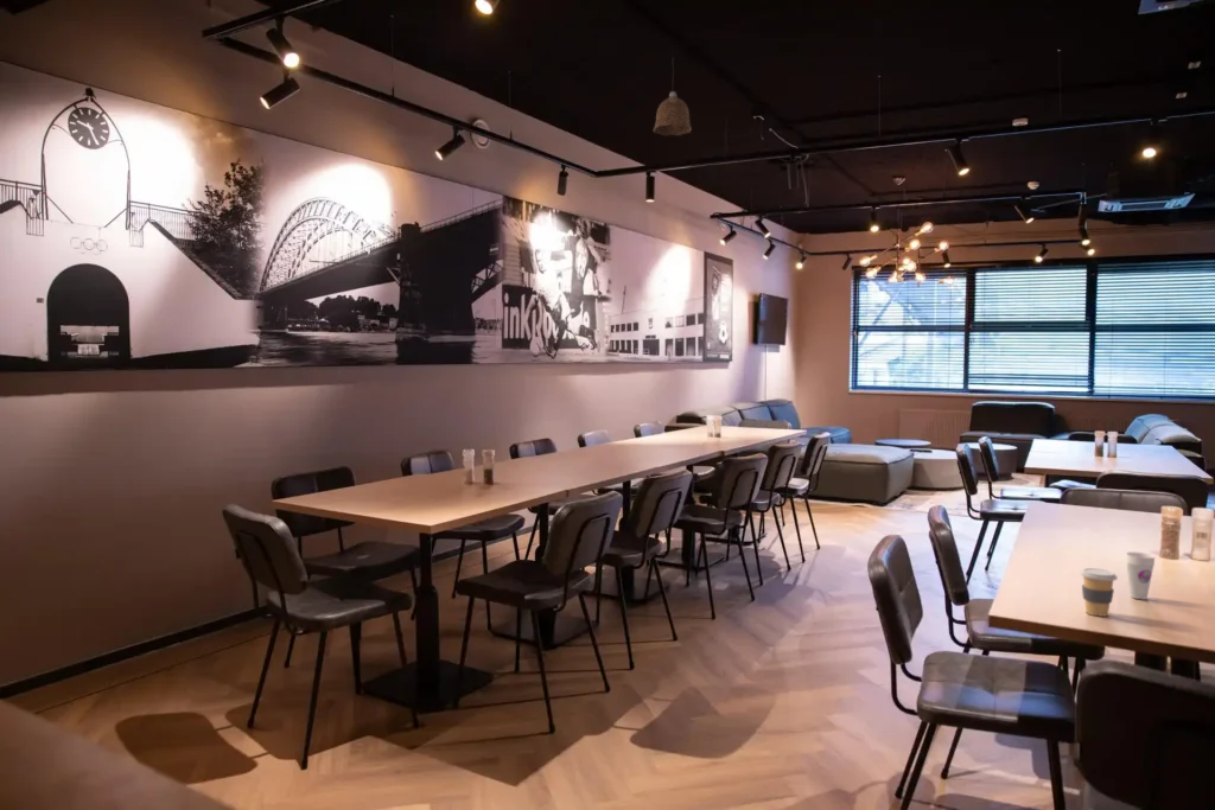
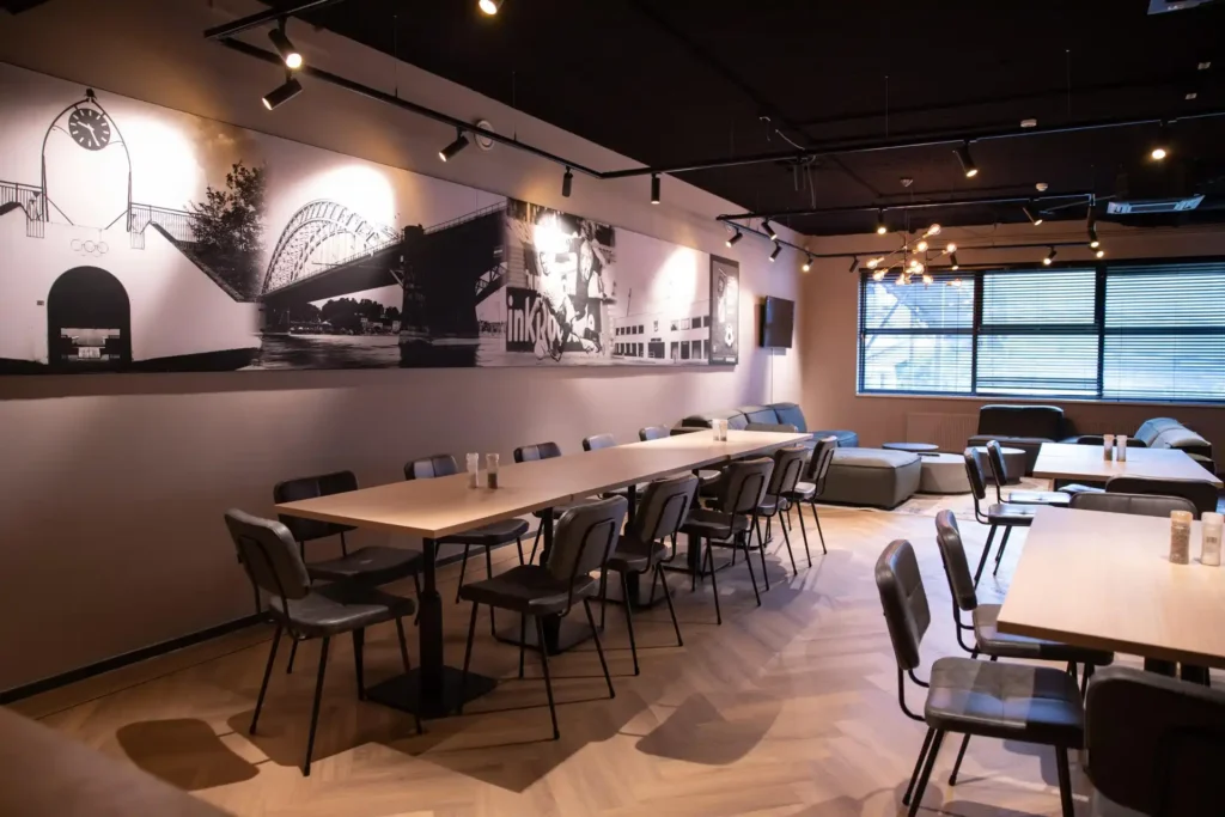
- pendant lamp (673, 94)
- coffee cup (1098, 592)
- cup (1139, 575)
